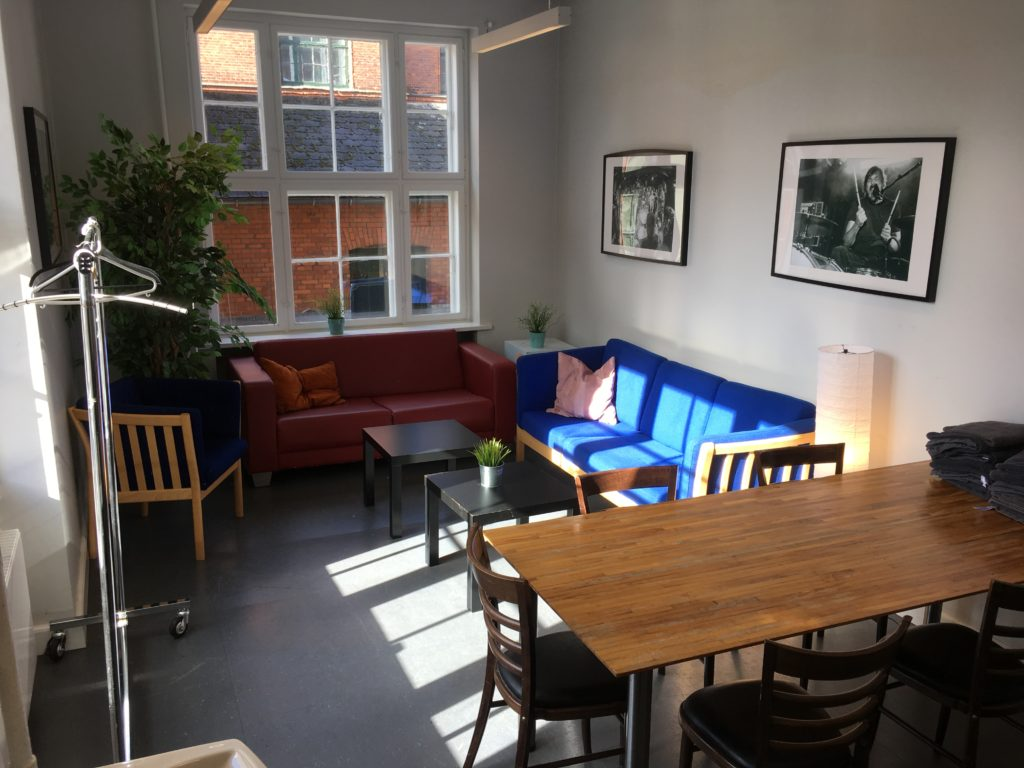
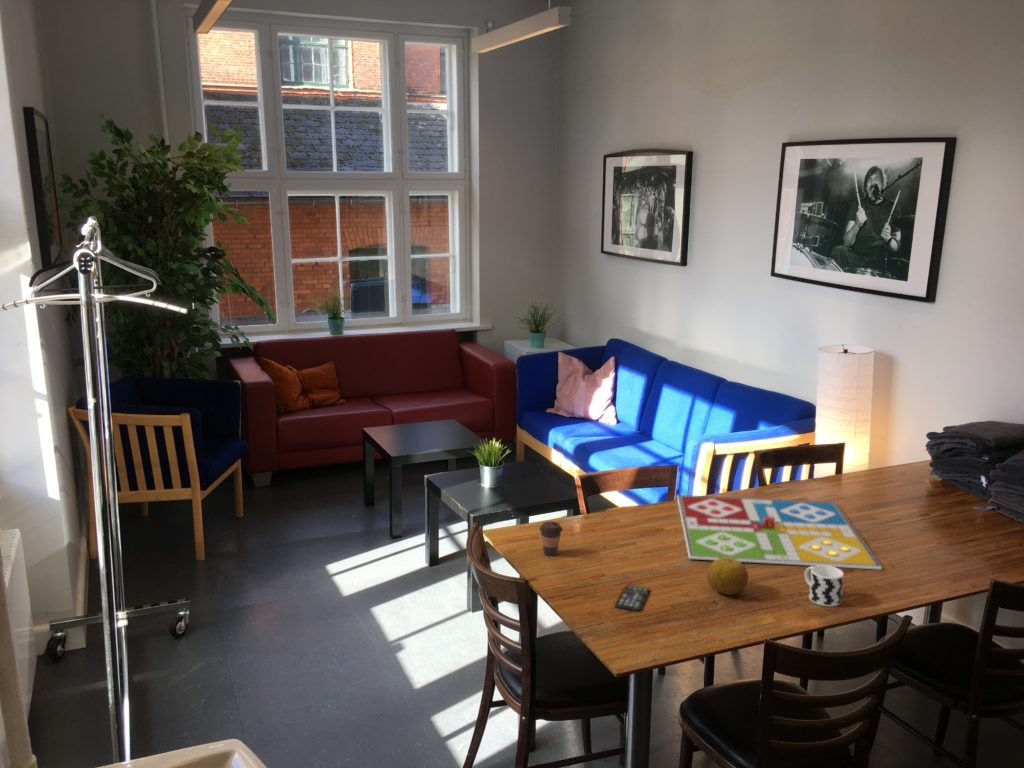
+ cup (821, 583)
+ fruit (727, 575)
+ smartphone (632, 597)
+ gameboard (768, 523)
+ coffee cup (550, 539)
